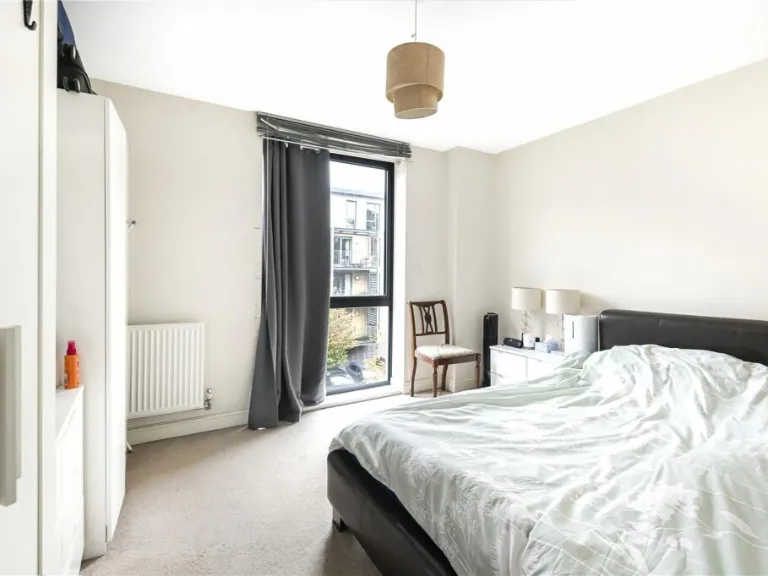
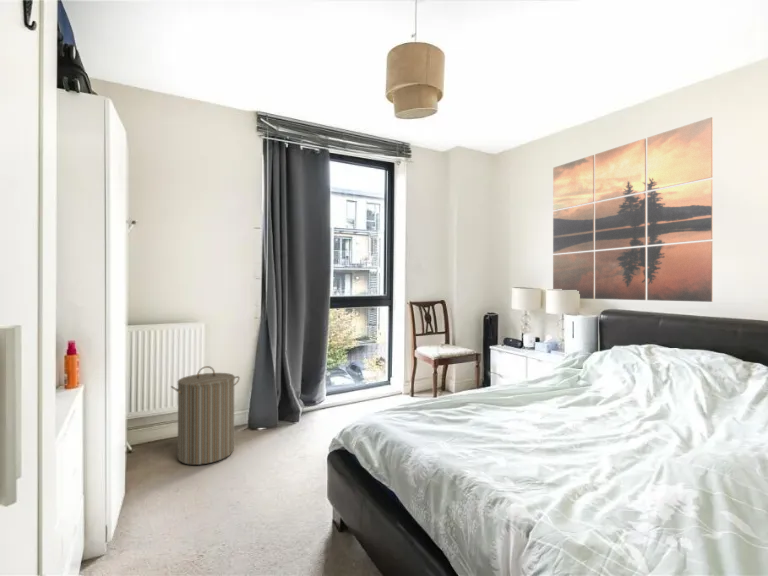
+ wall art (619, 223)
+ laundry hamper (207, 409)
